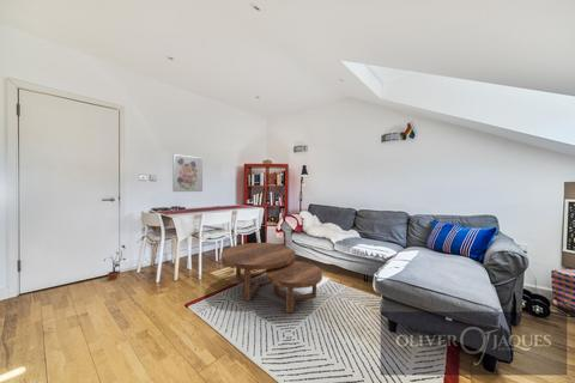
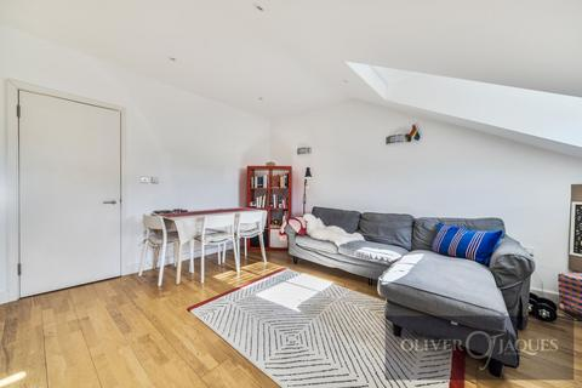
- coffee table (270, 272)
- potted plant (116, 262)
- wall art (188, 174)
